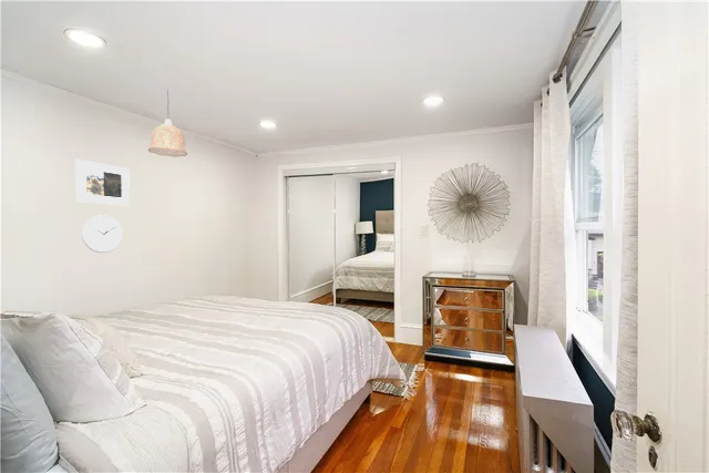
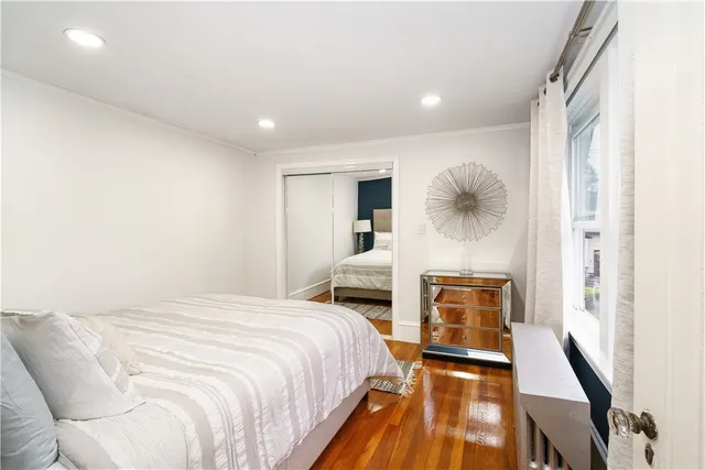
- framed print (104, 184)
- wall clock (103, 234)
- pendant lamp (167, 121)
